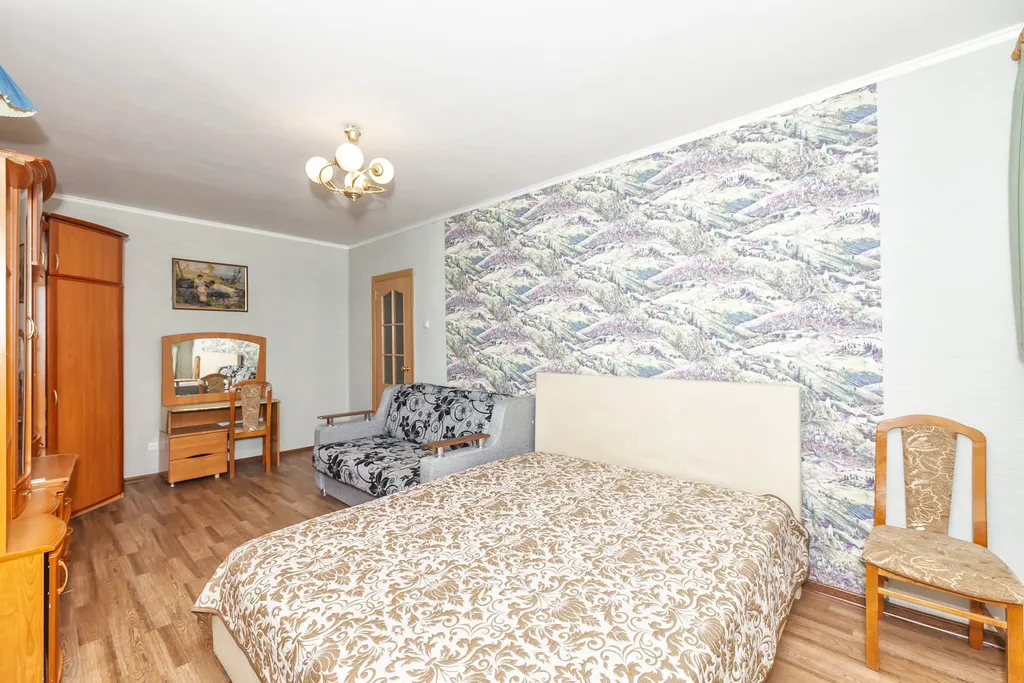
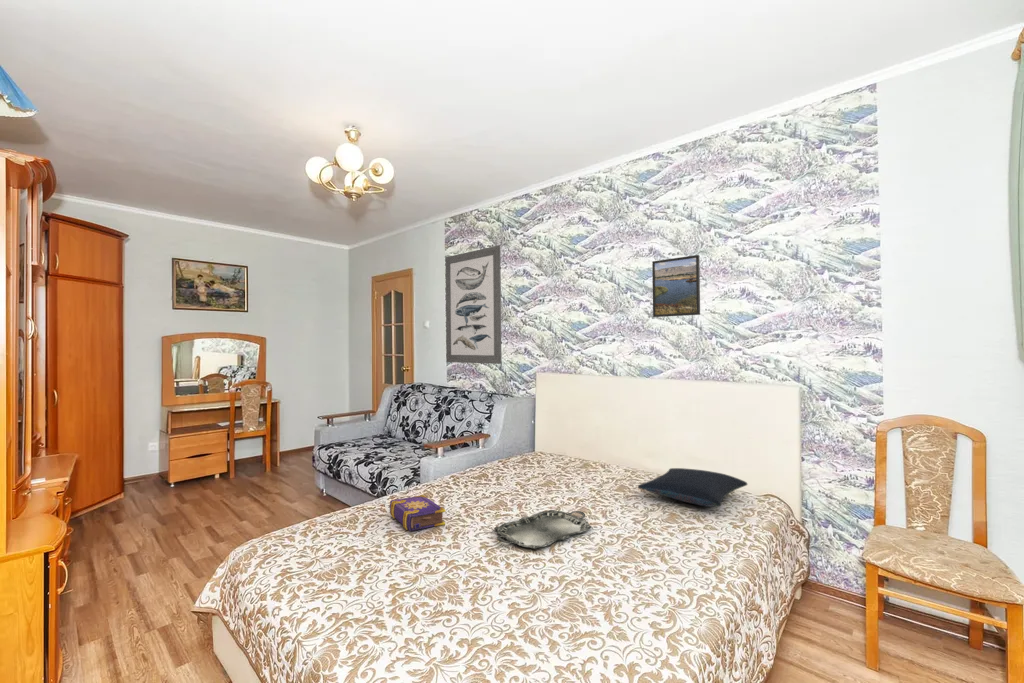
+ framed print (675, 287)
+ serving tray (543, 527)
+ book (416, 511)
+ wall art (471, 307)
+ pillow (692, 484)
